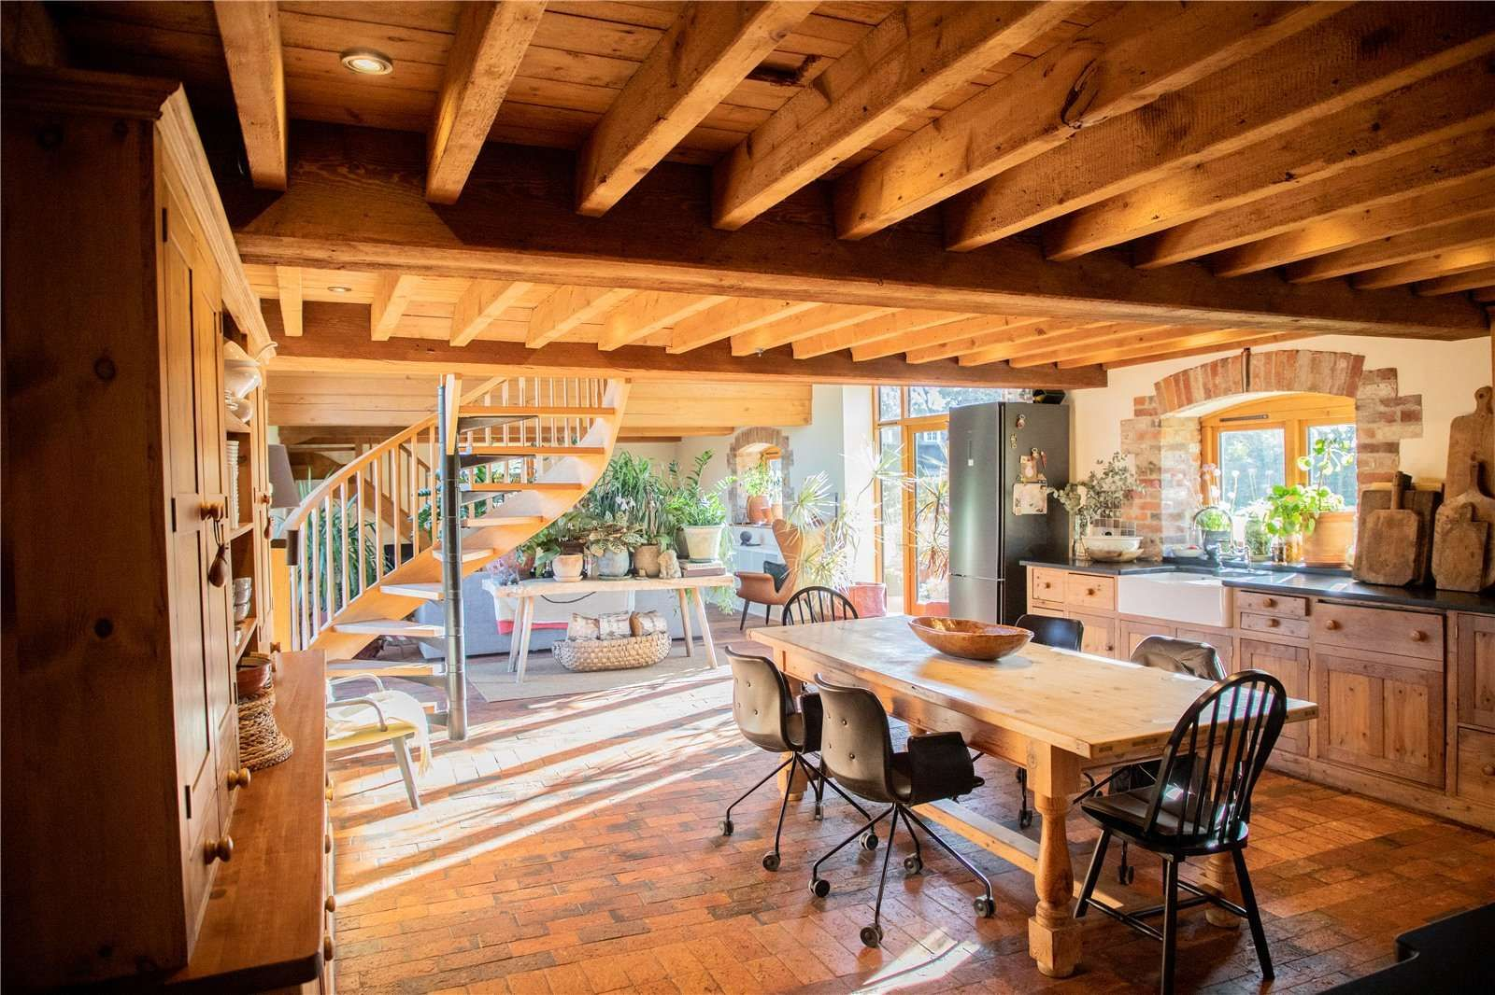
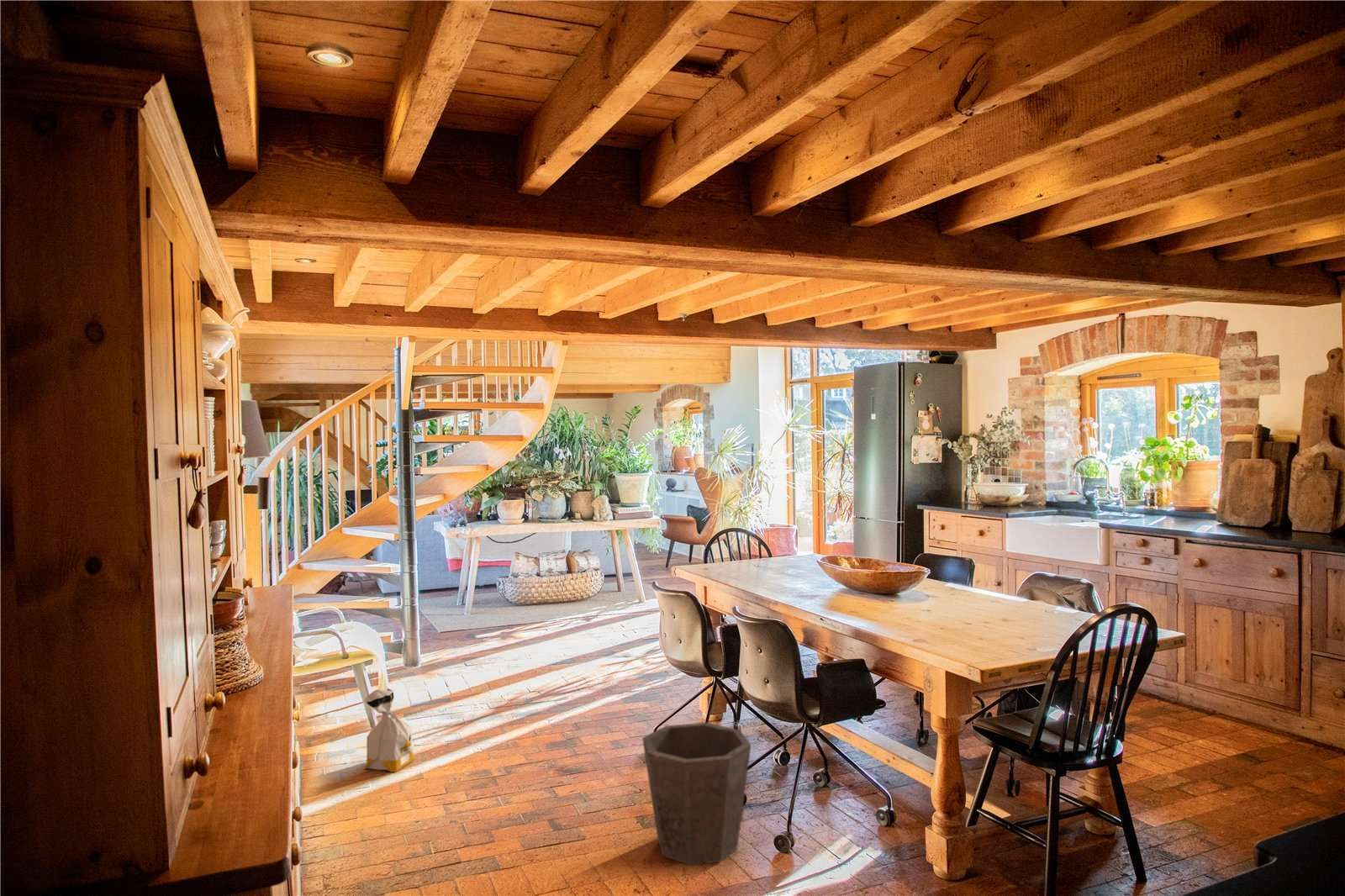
+ waste bin (696, 793)
+ bag (387, 725)
